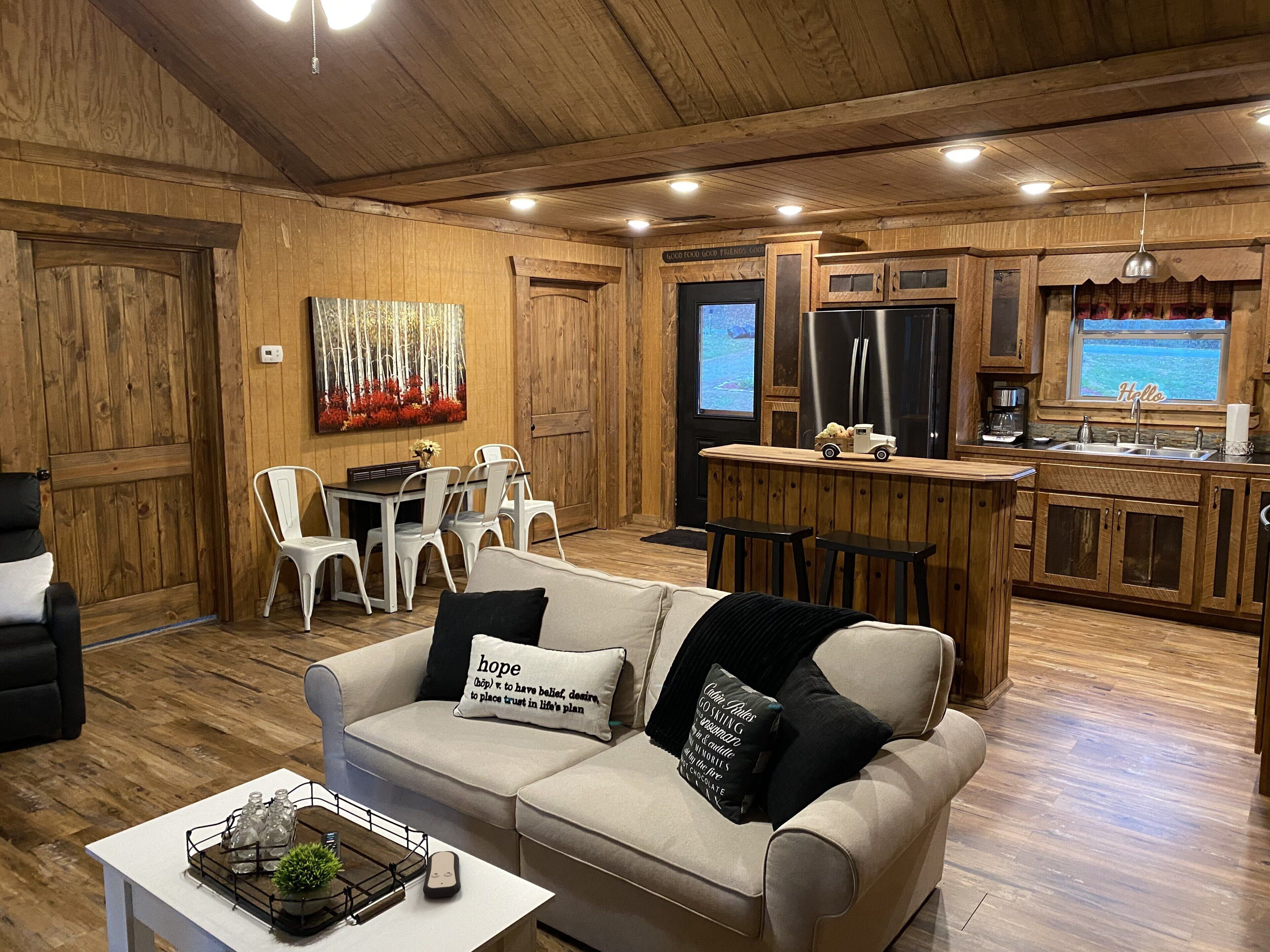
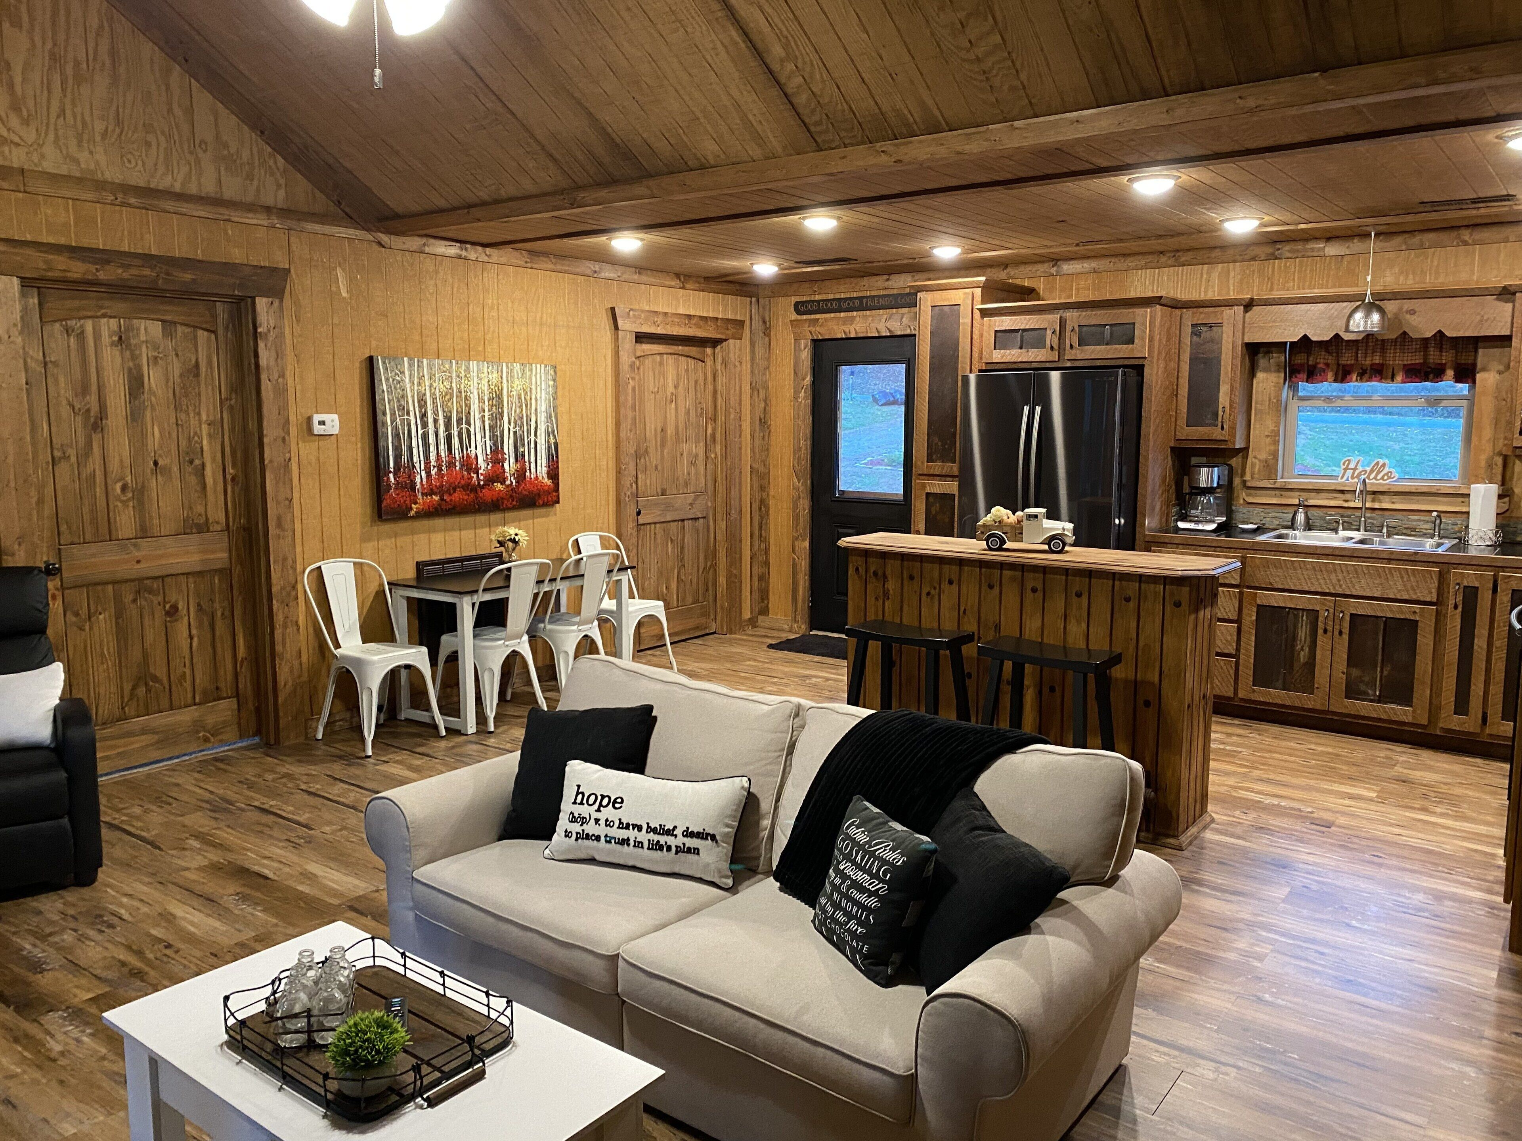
- remote control (443, 873)
